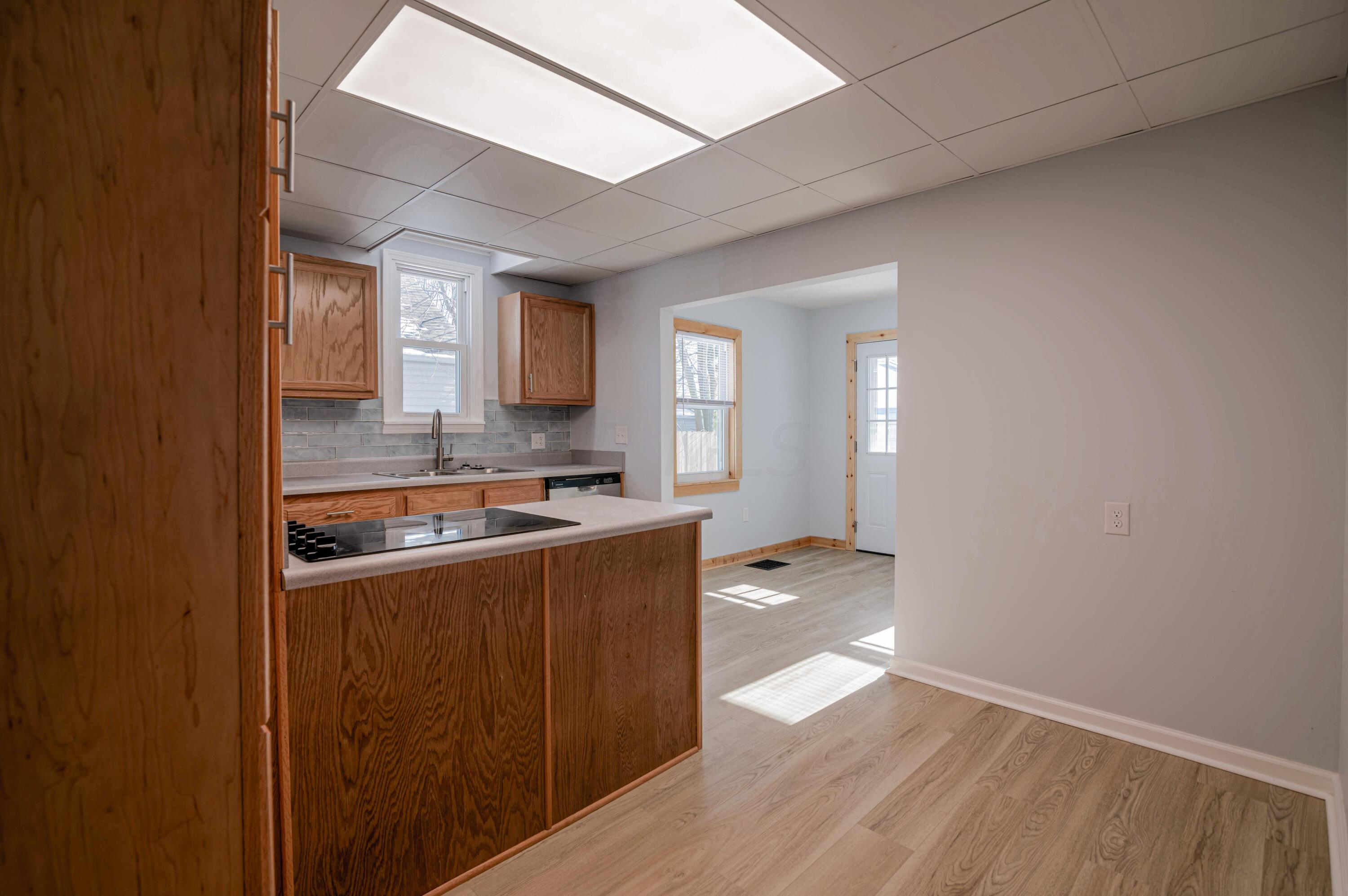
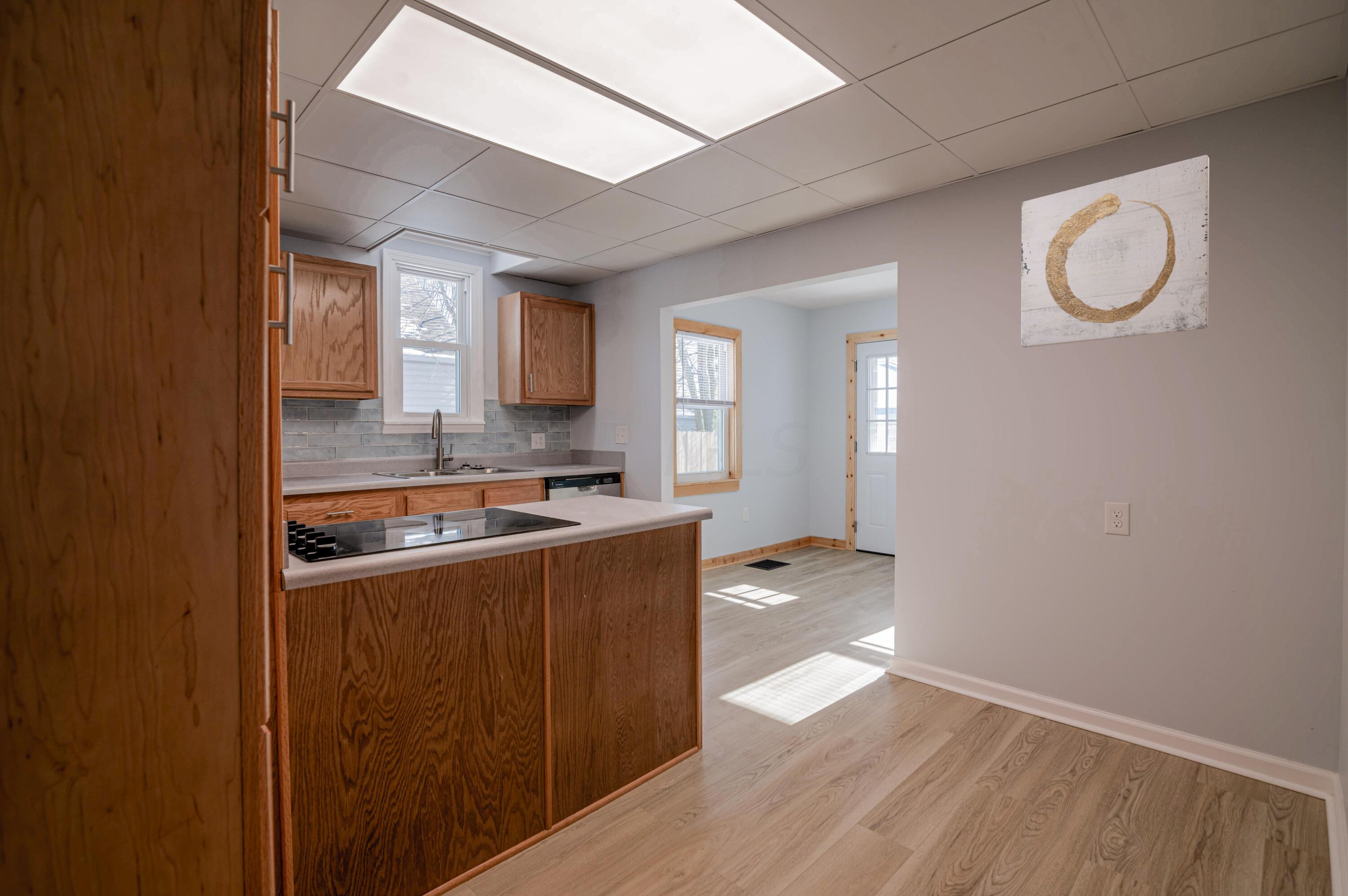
+ wall art (1107, 260)
